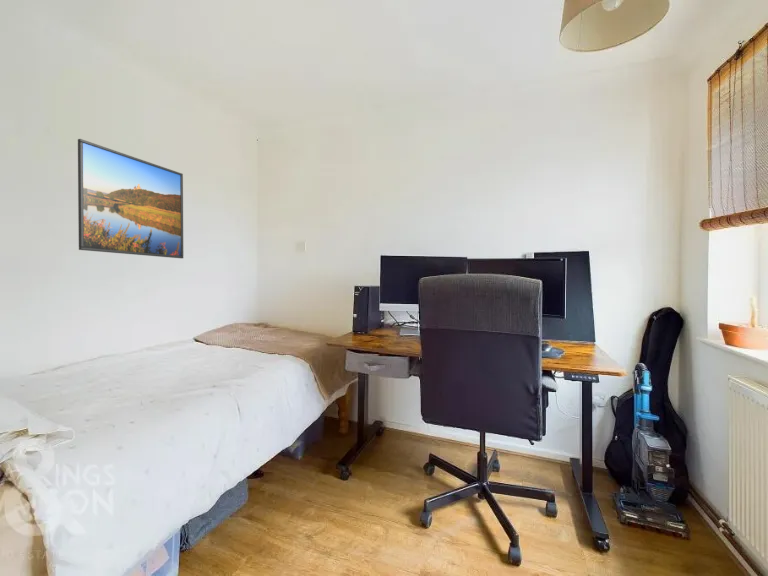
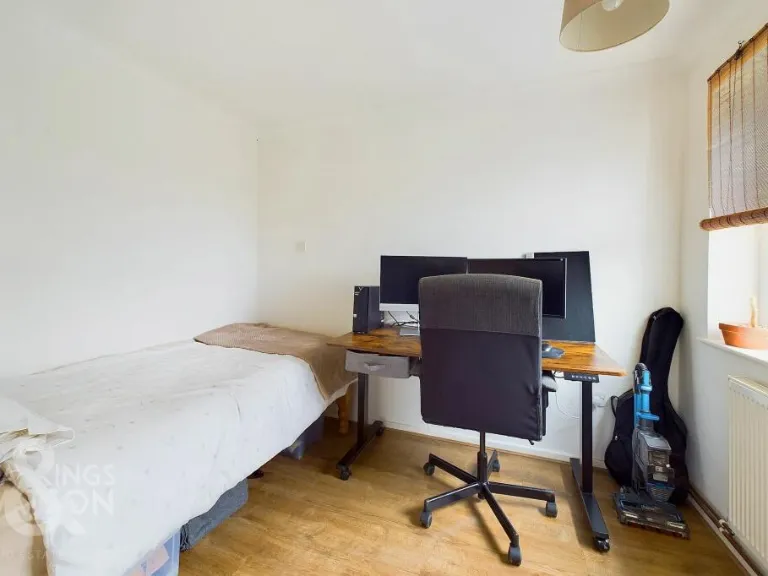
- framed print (137, 206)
